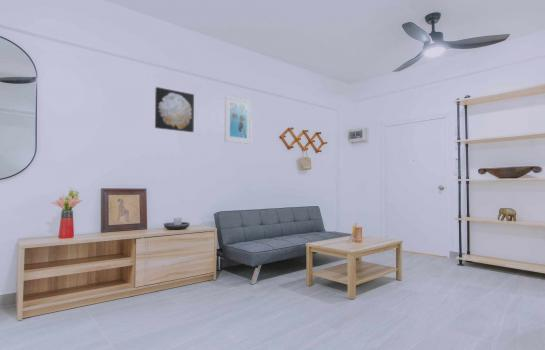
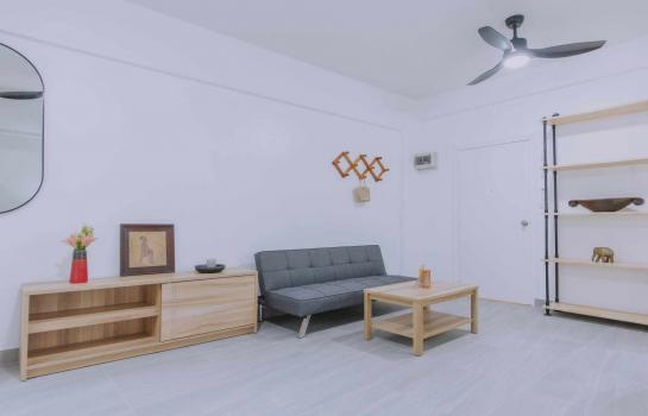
- wall art (175, 110)
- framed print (238, 120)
